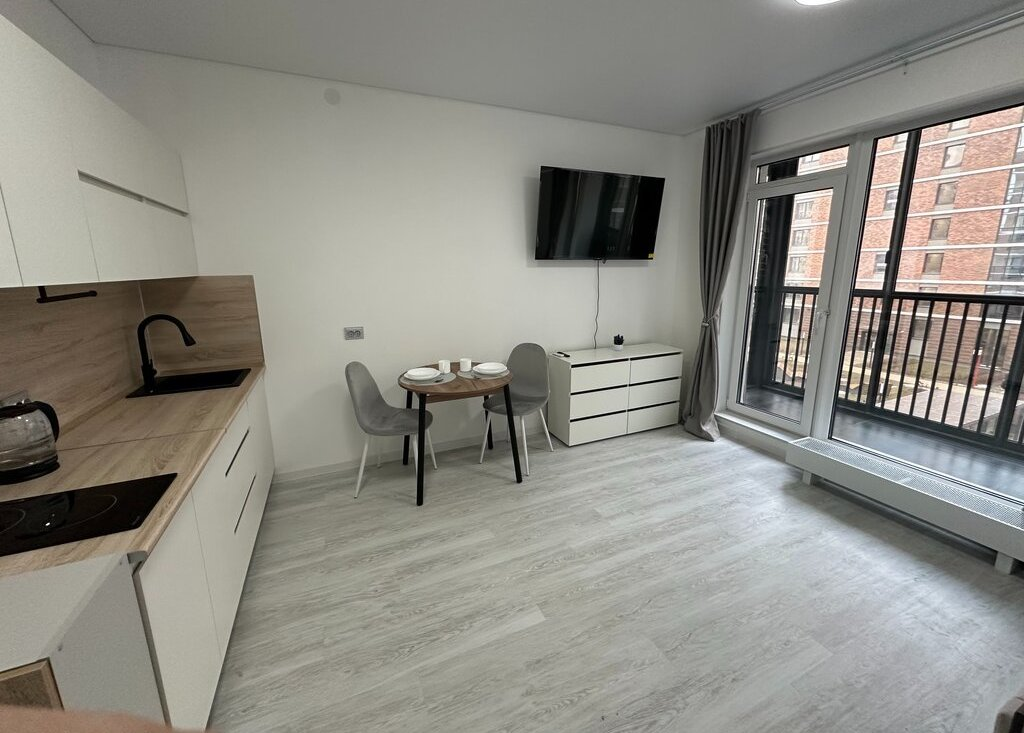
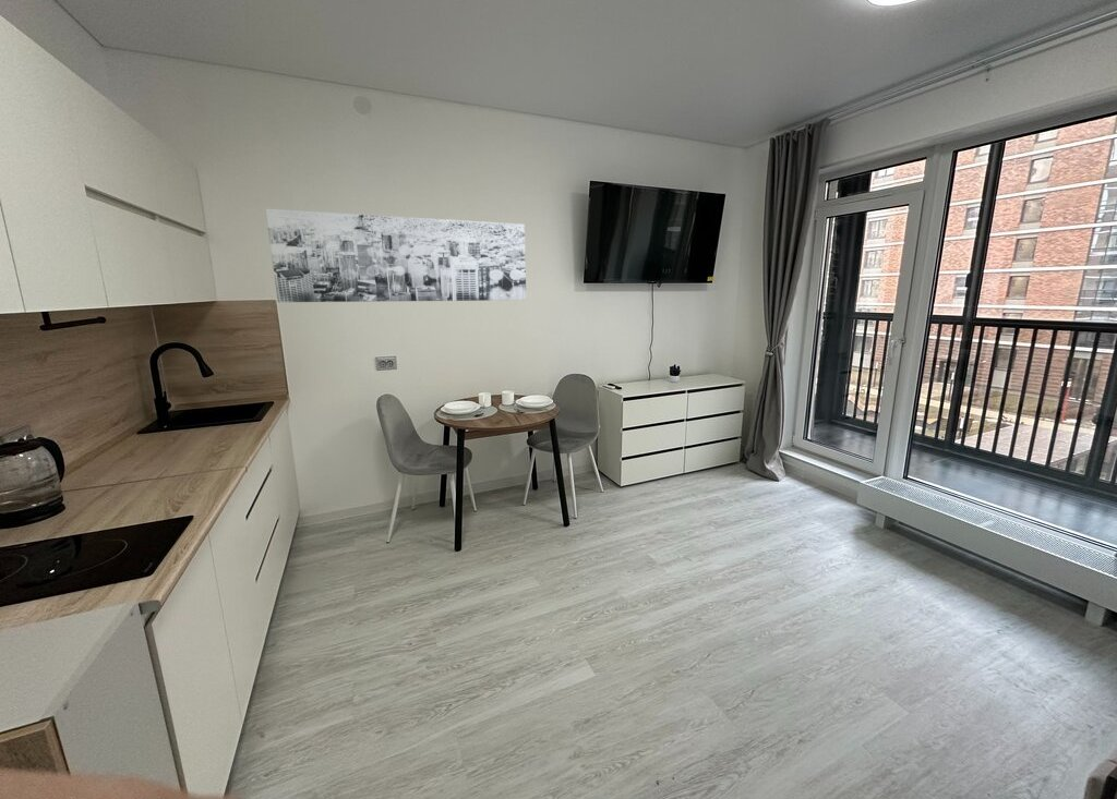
+ wall art (411, 259)
